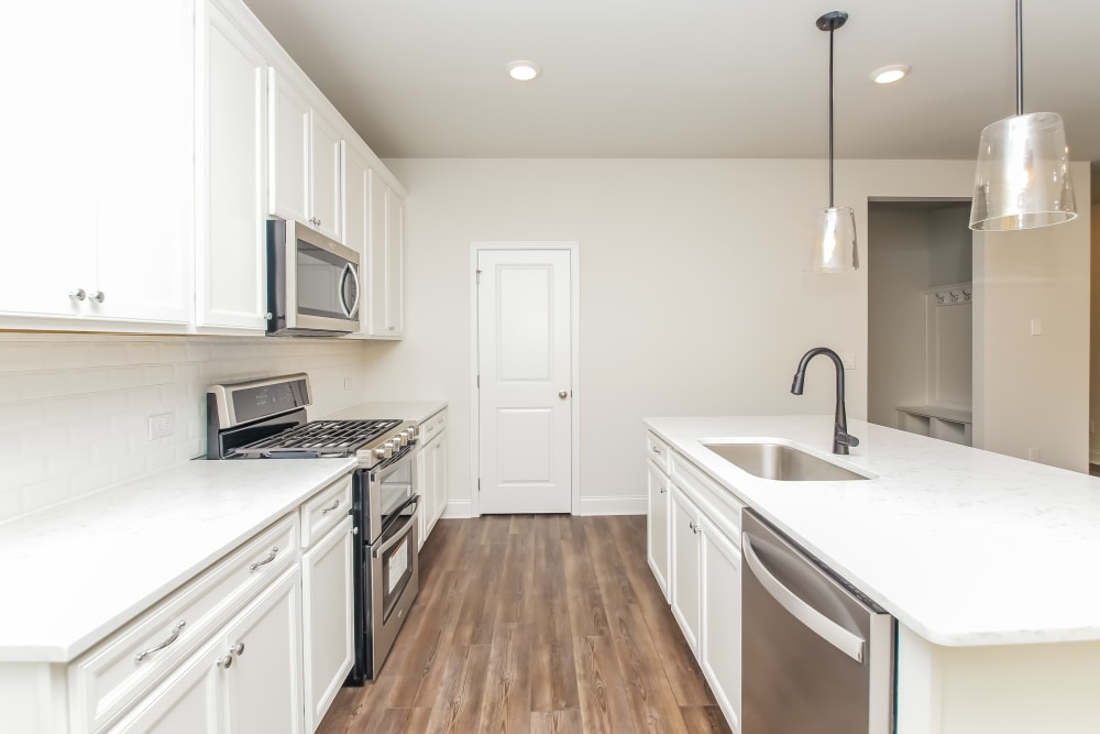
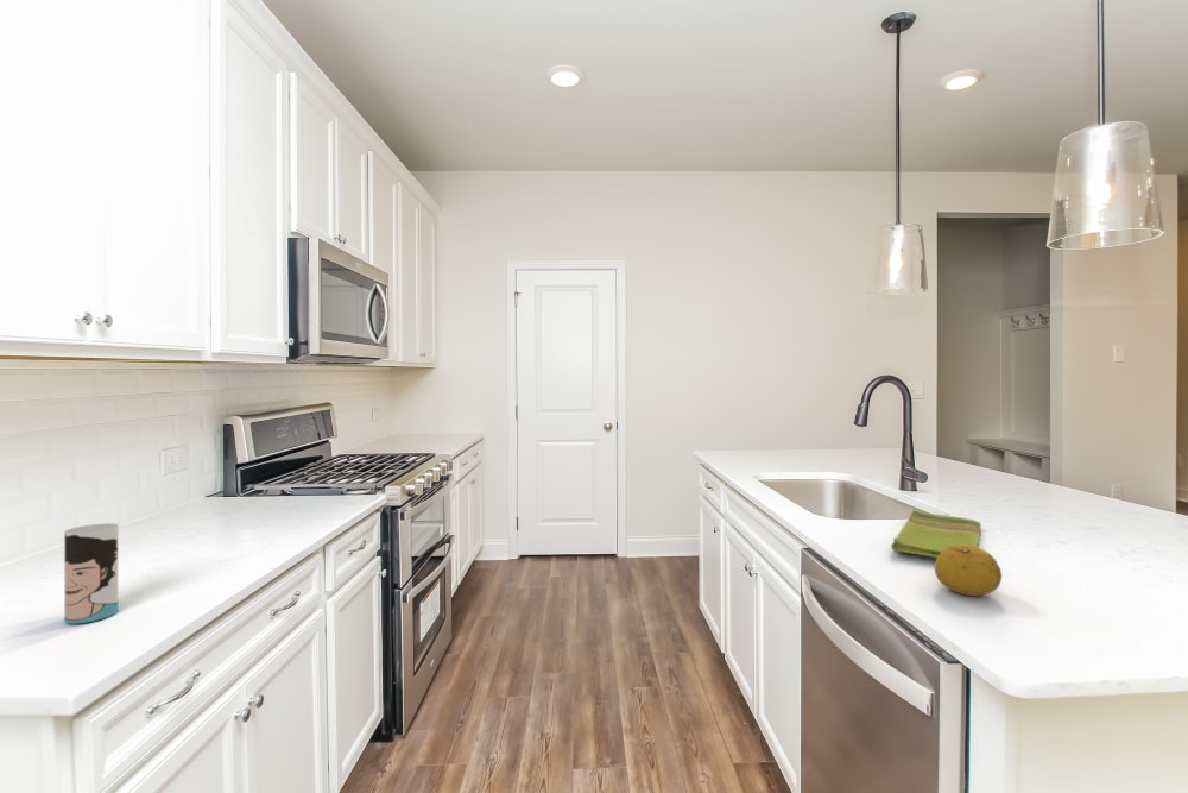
+ fruit (967, 568)
+ dish towel (939, 533)
+ cup (91, 571)
